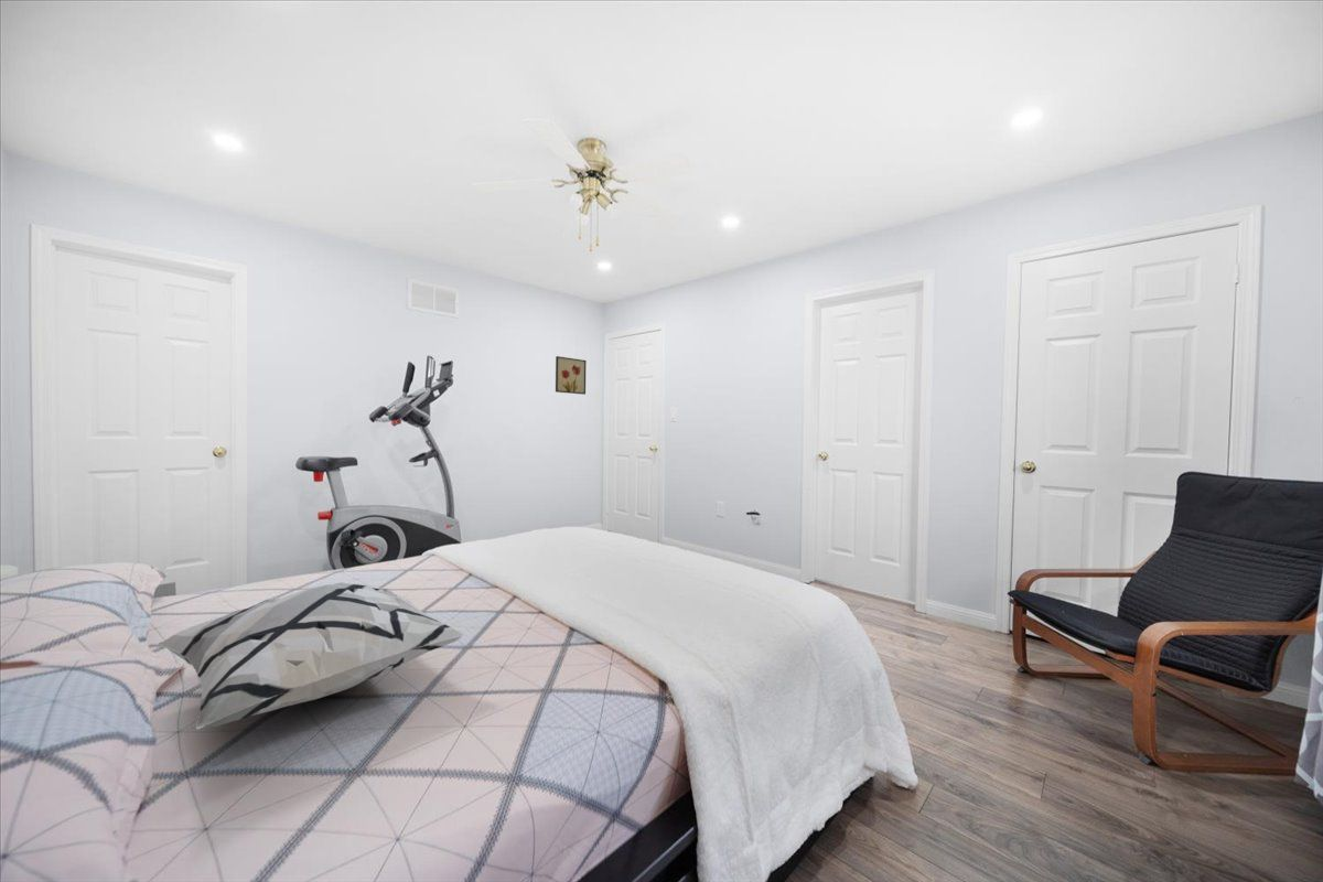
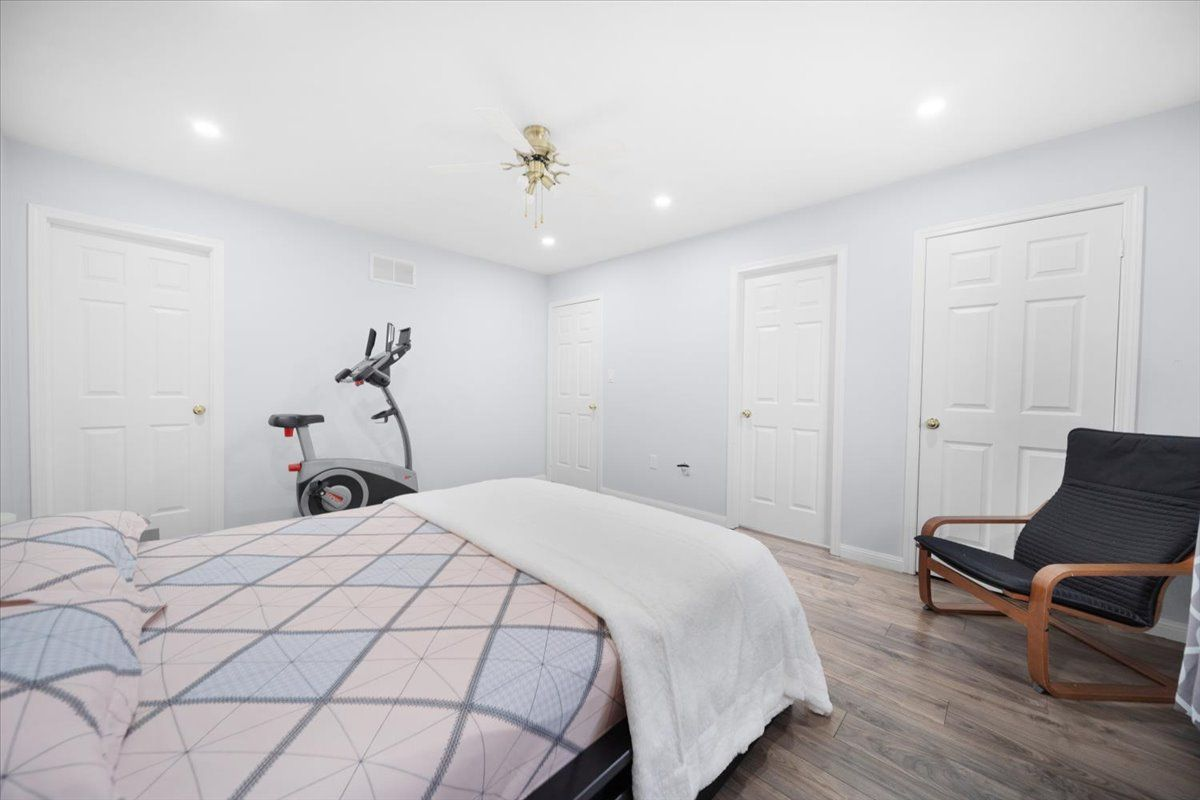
- decorative pillow (316, 638)
- wall art (570, 375)
